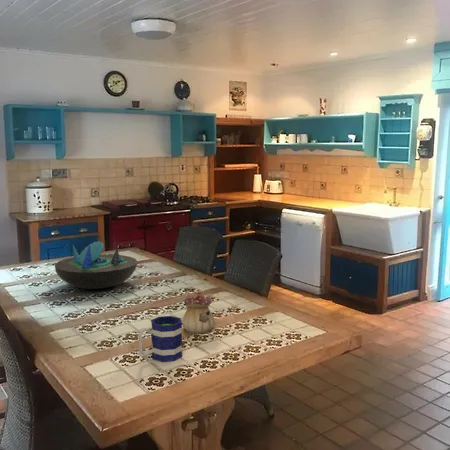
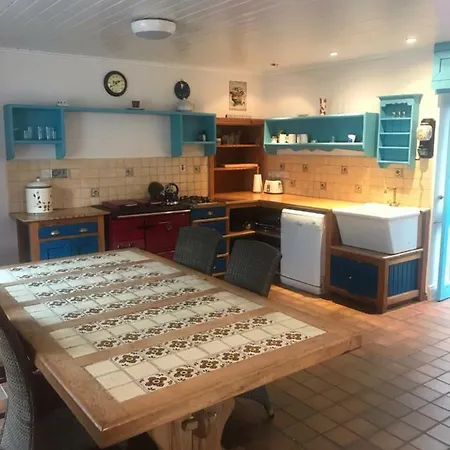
- mug (160, 339)
- decorative bowl (96, 263)
- teapot (197, 309)
